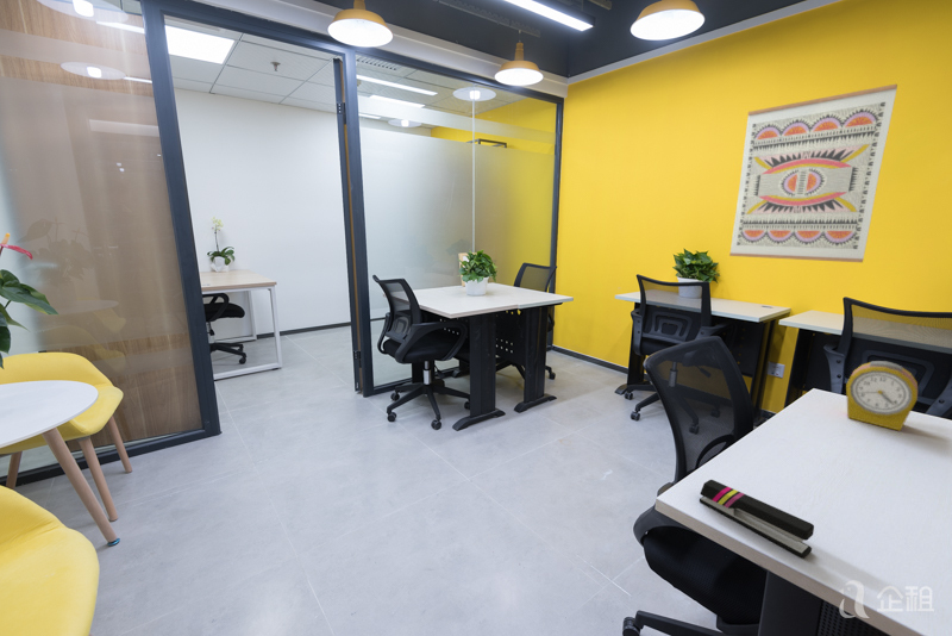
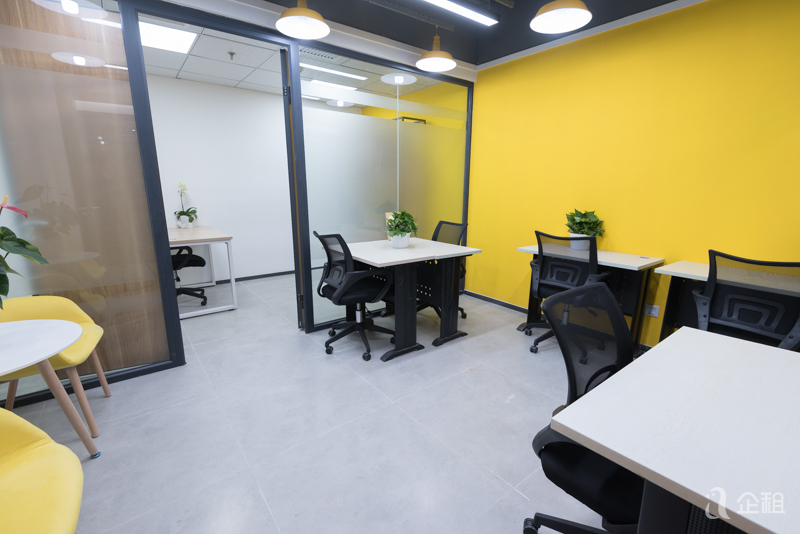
- stapler (752, 511)
- alarm clock (879, 391)
- wall art (801, 182)
